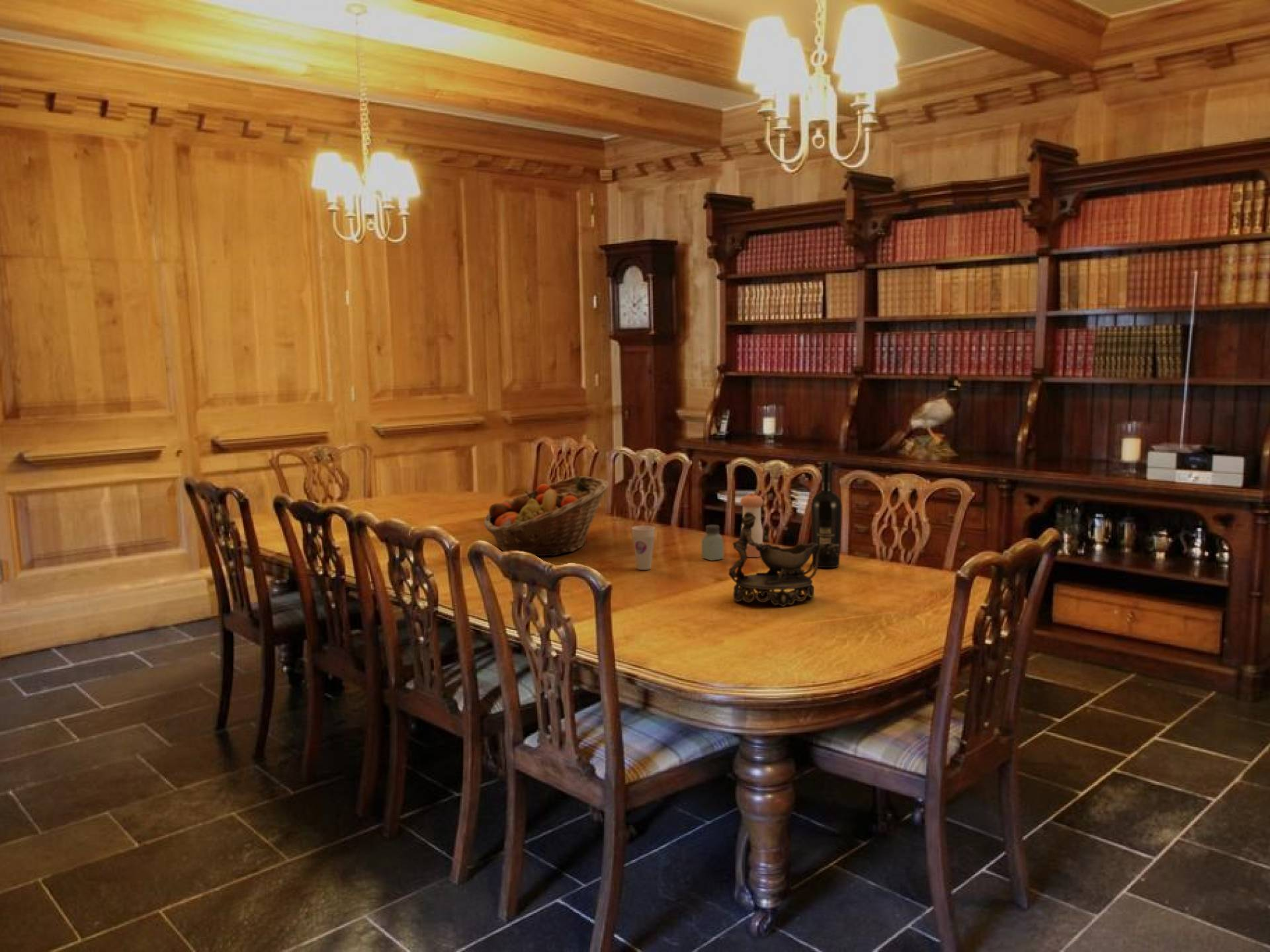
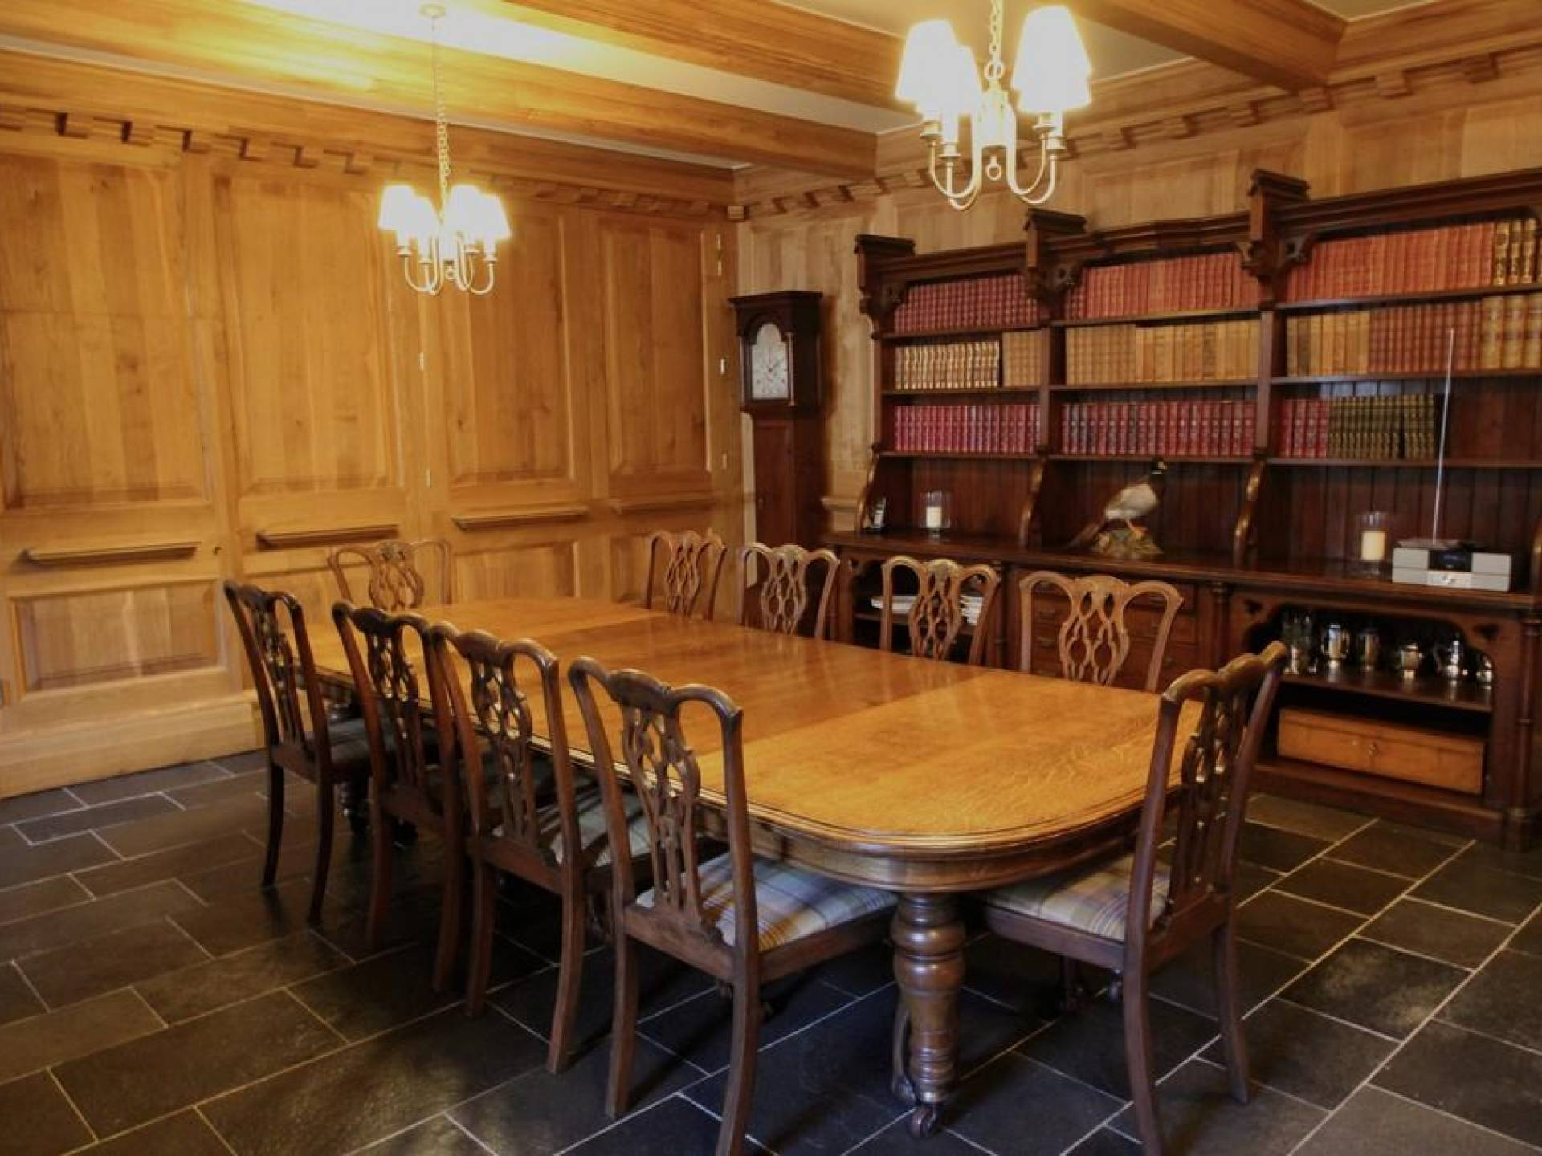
- pepper shaker (753, 526)
- saltshaker (712, 542)
- fruit basket (546, 514)
- cup (644, 548)
- decorative bowl (781, 555)
- wine bottle (826, 514)
